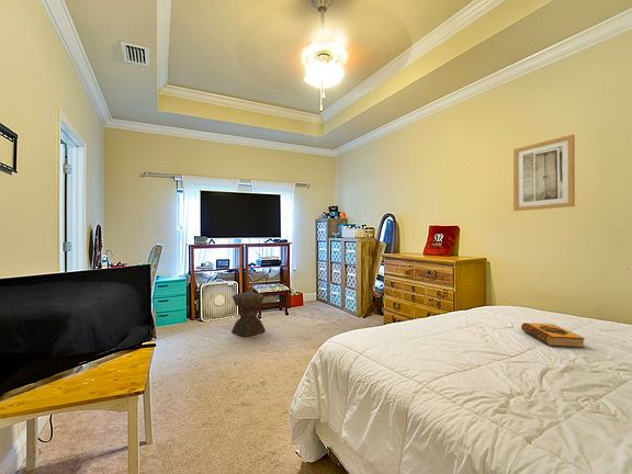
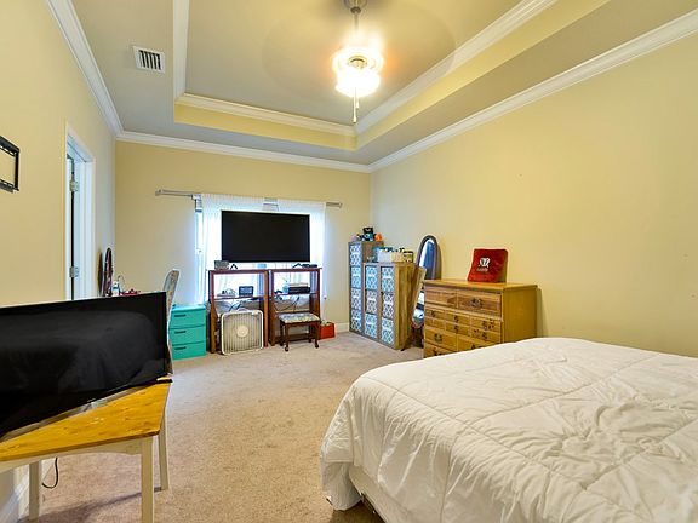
- hardback book (550, 334)
- stool (248, 313)
- wall art (541, 176)
